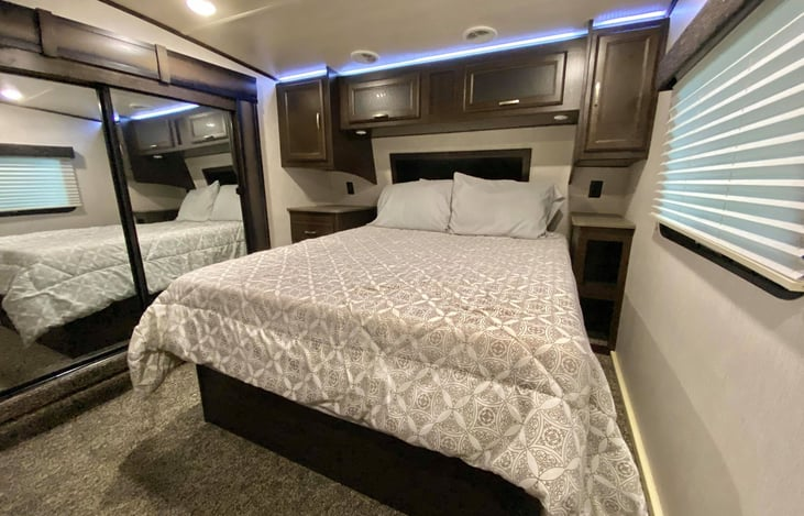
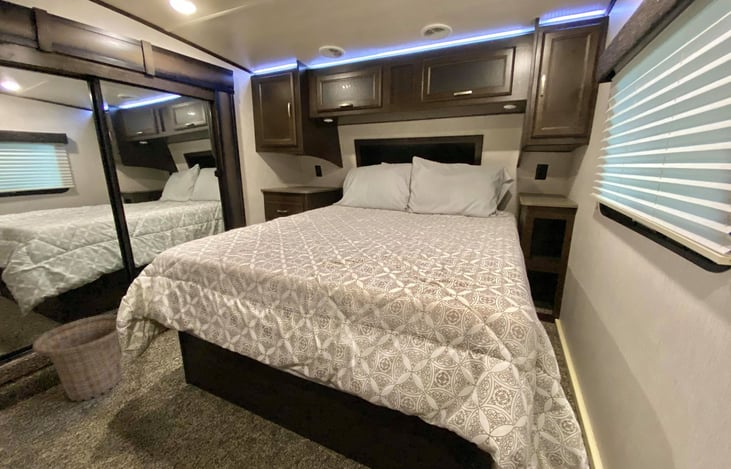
+ basket (90, 359)
